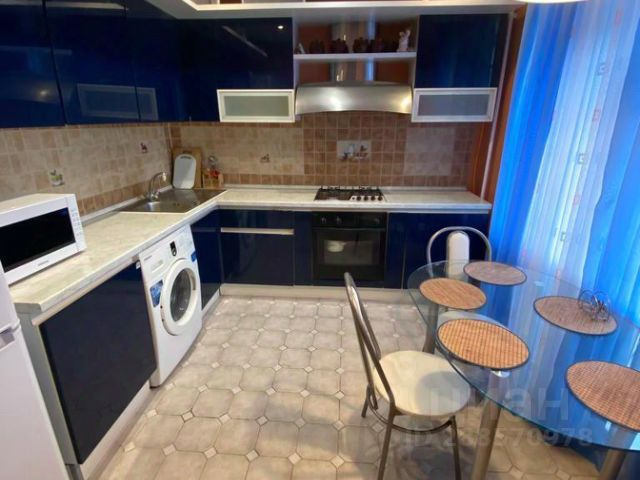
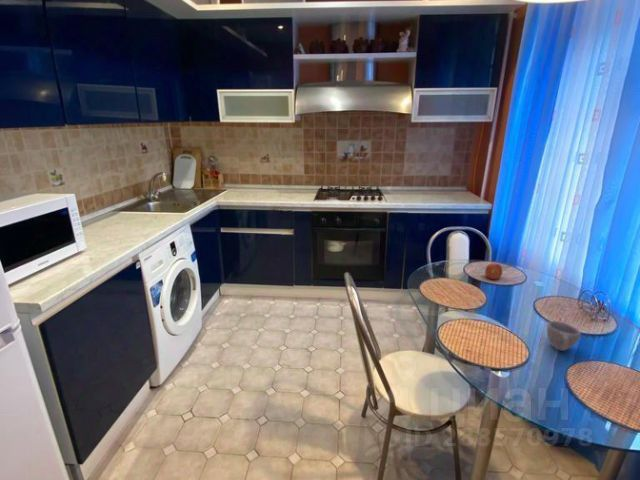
+ fruit (493, 270)
+ cup (563, 339)
